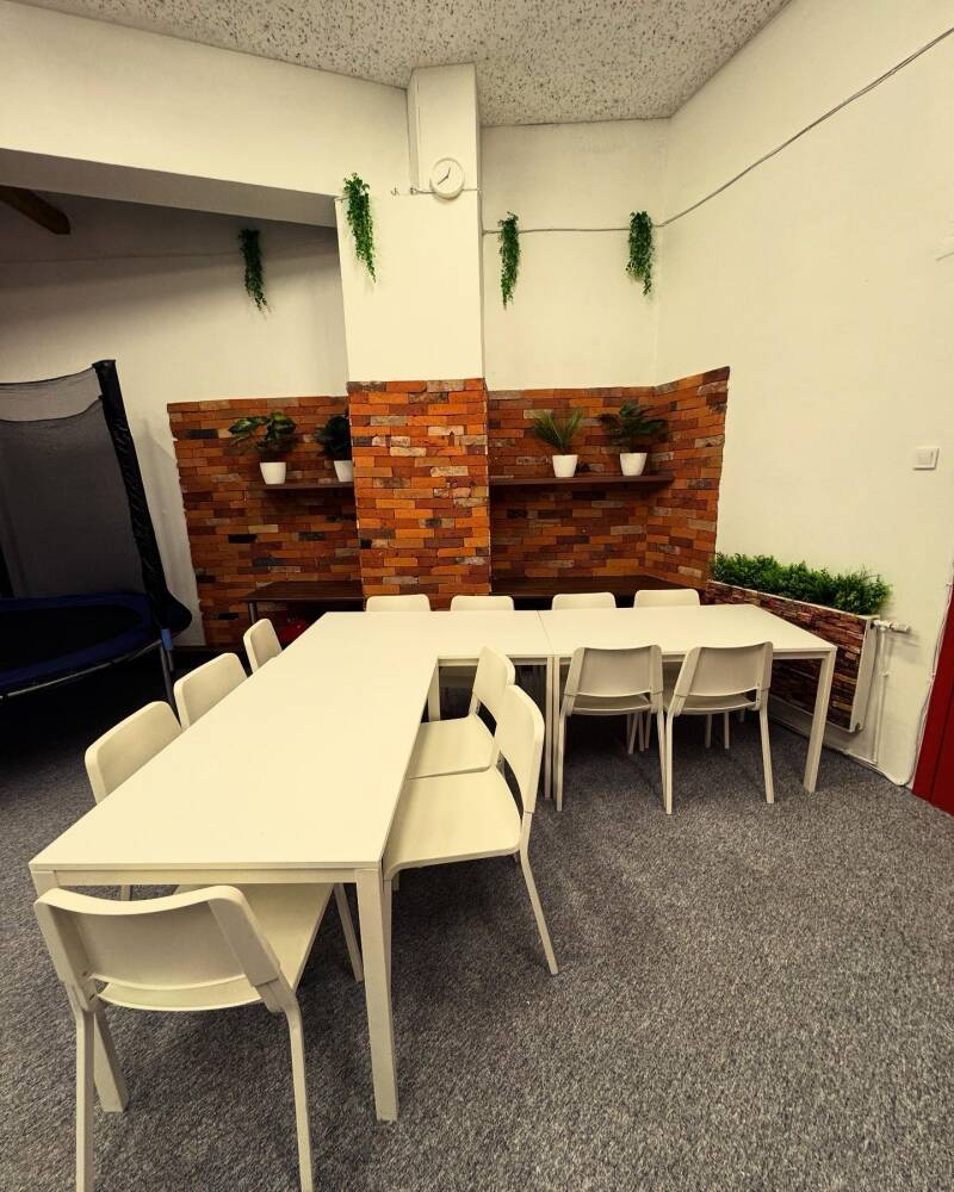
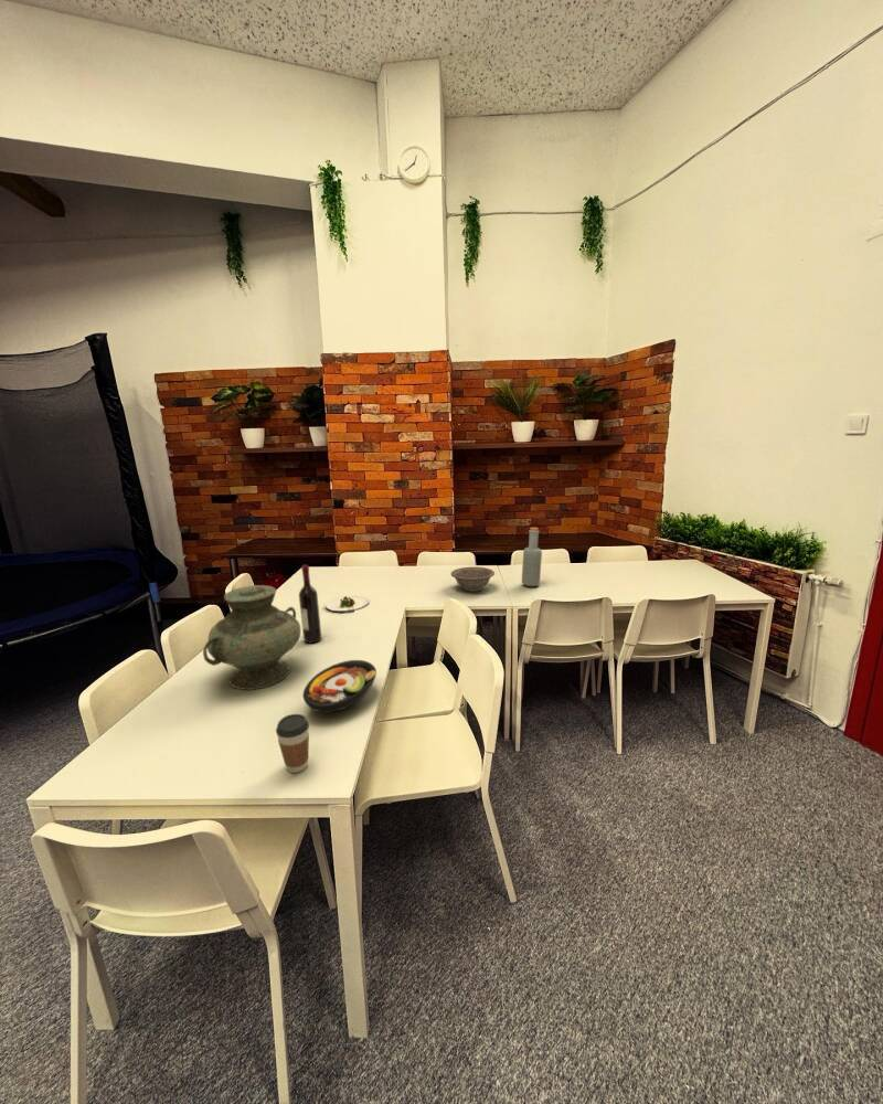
+ salad plate (348, 601)
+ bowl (341, 689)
+ wine bottle (308, 603)
+ bottle (531, 556)
+ vase (254, 633)
+ decorative bowl (472, 580)
+ coffee cup (294, 744)
